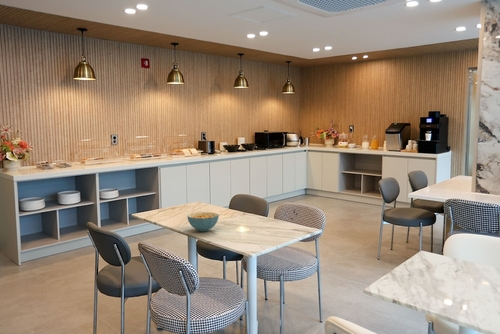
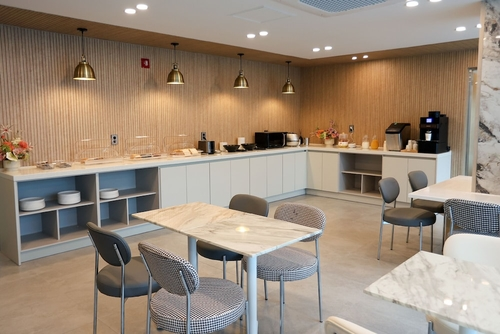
- cereal bowl (203, 222)
